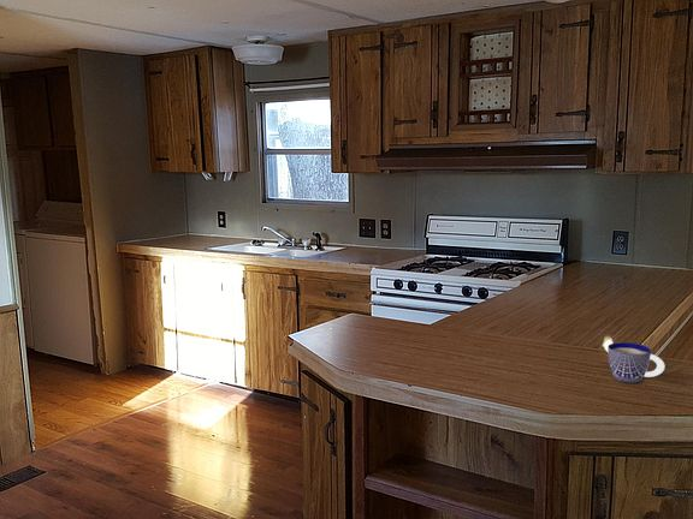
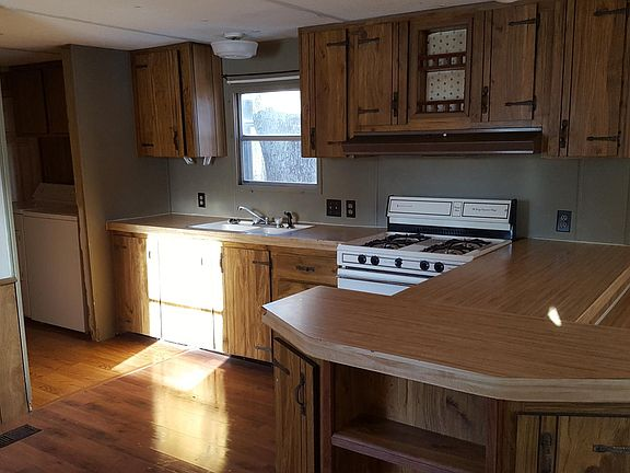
- cup (635, 364)
